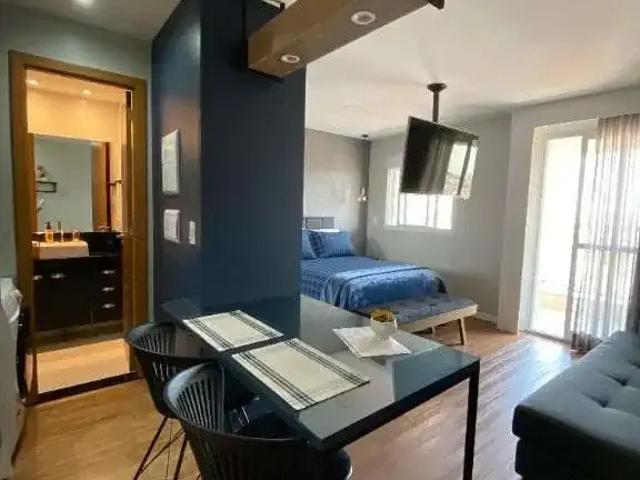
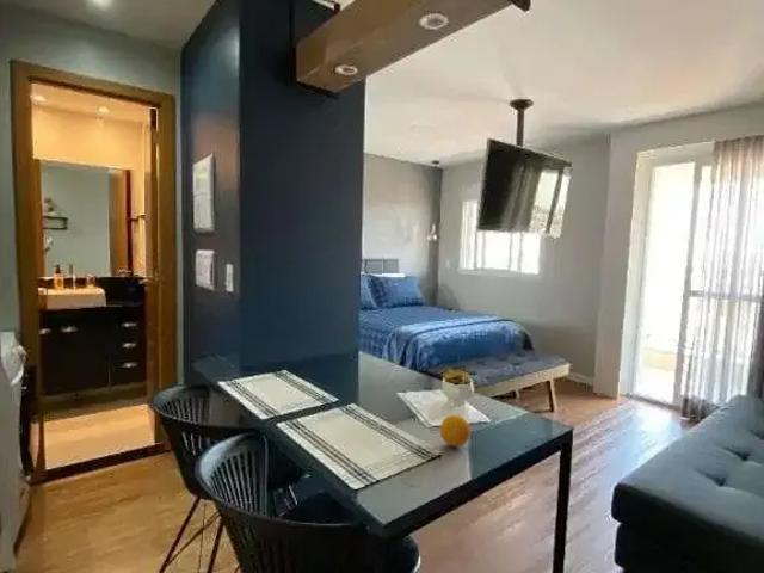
+ fruit (455, 430)
